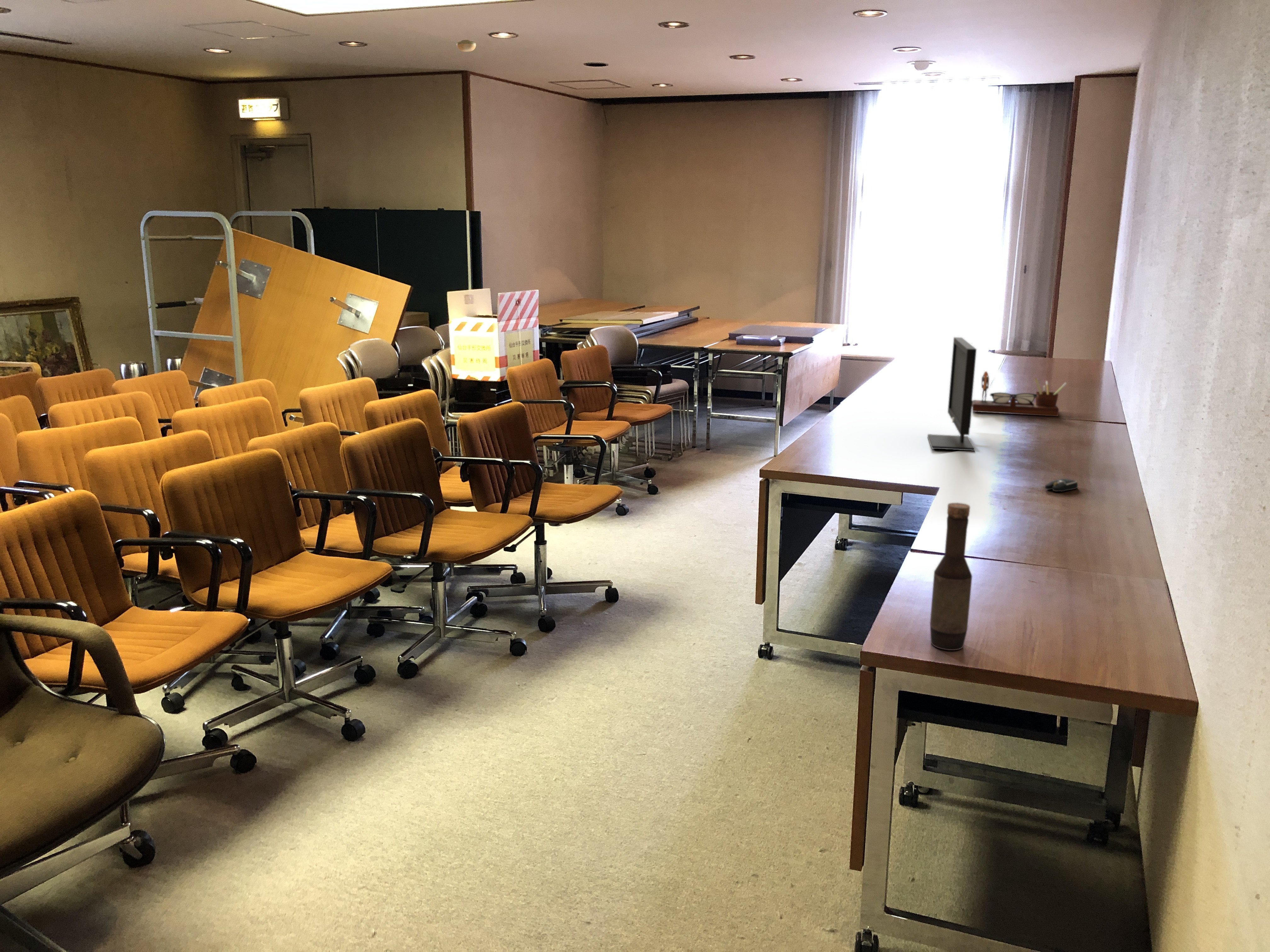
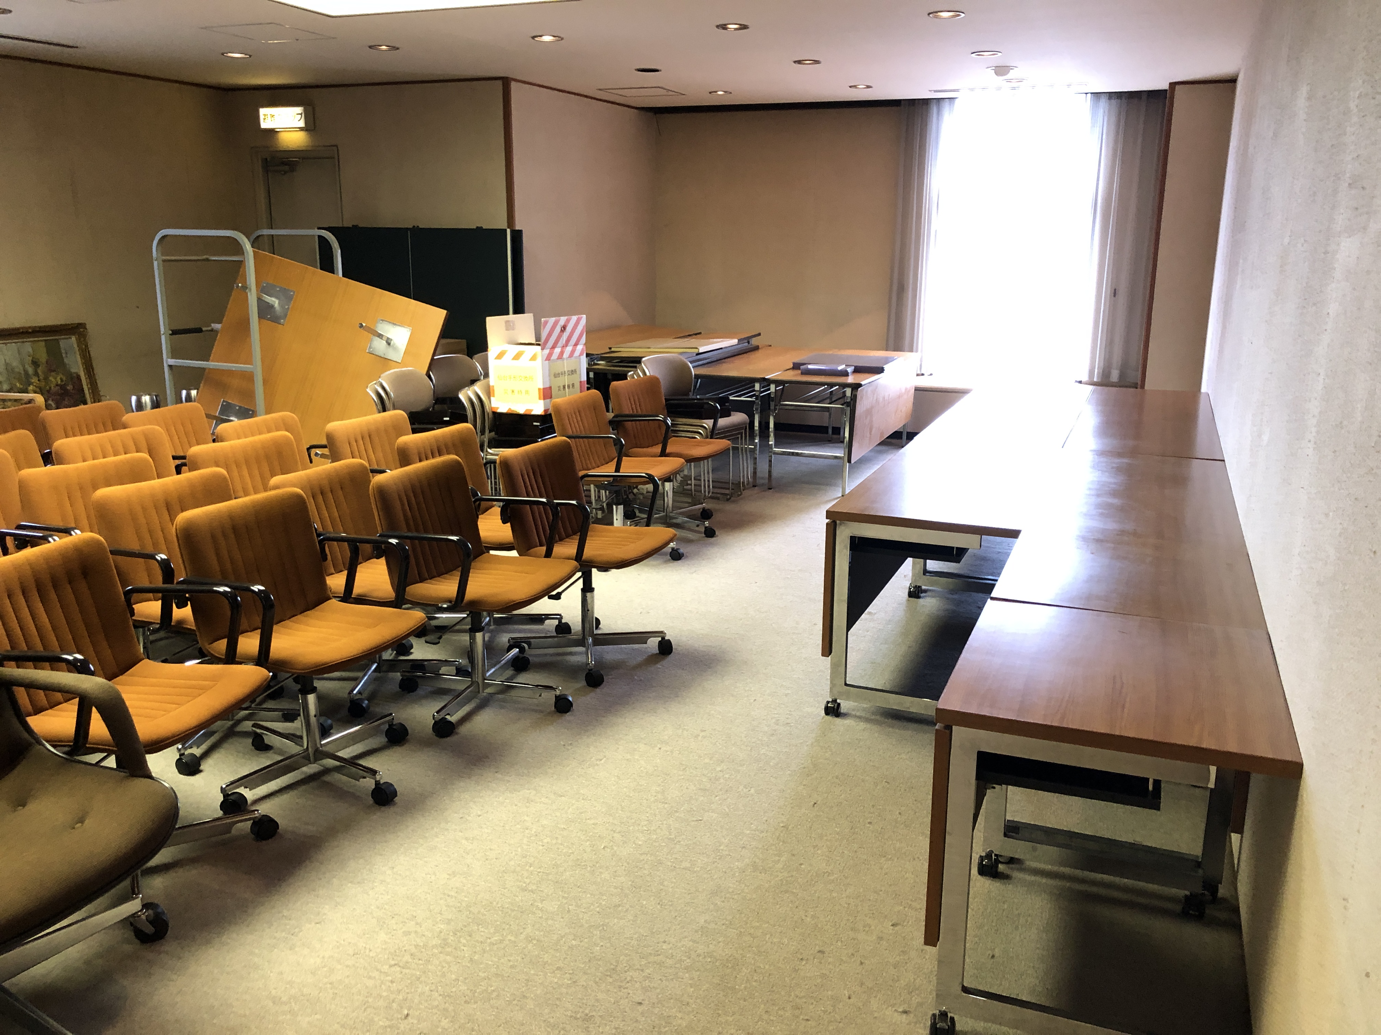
- computer mouse (1062, 484)
- smoke detector (466, 46)
- desk organizer (1019, 394)
- monitor (954, 394)
- bottle (953, 576)
